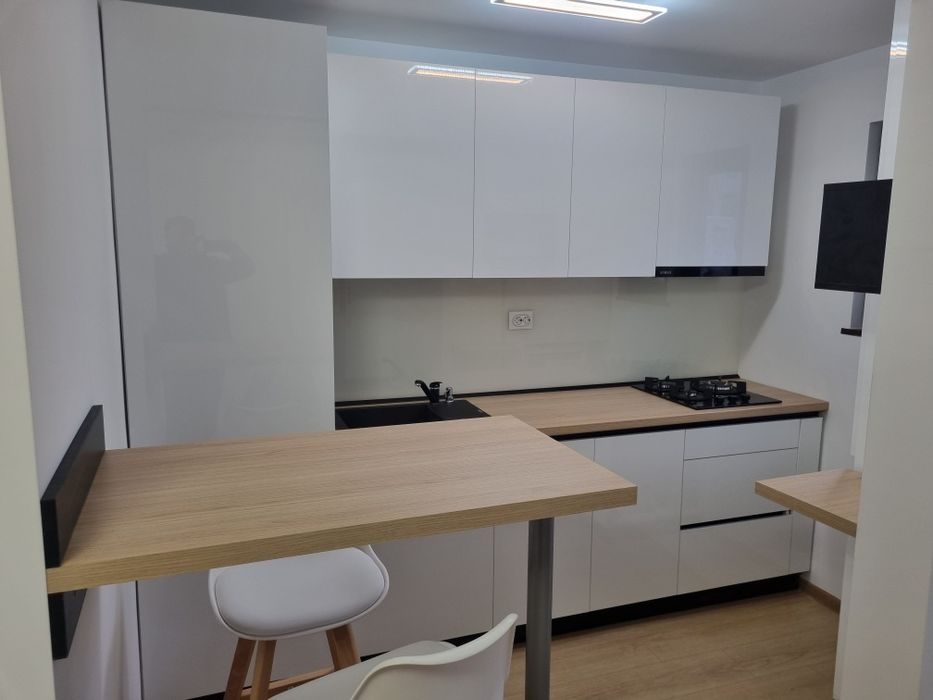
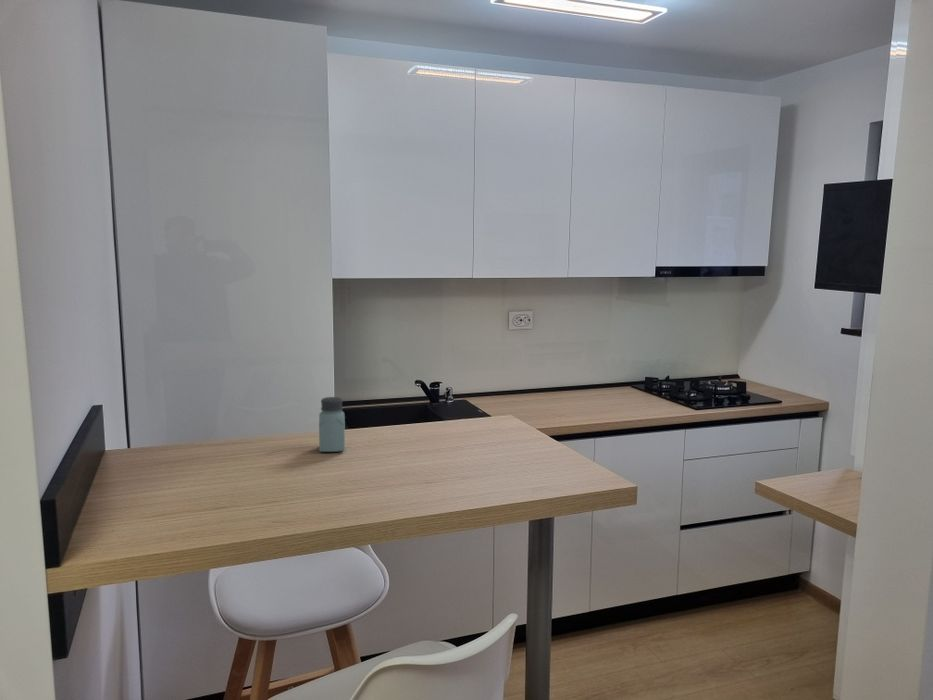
+ saltshaker (332, 423)
